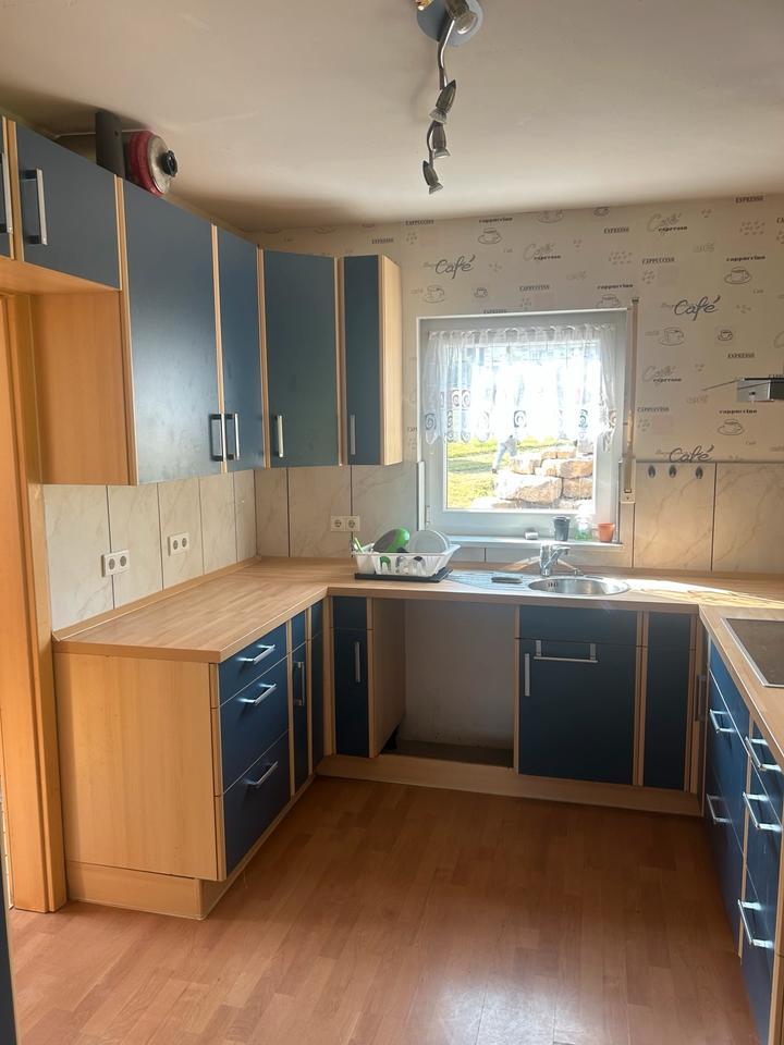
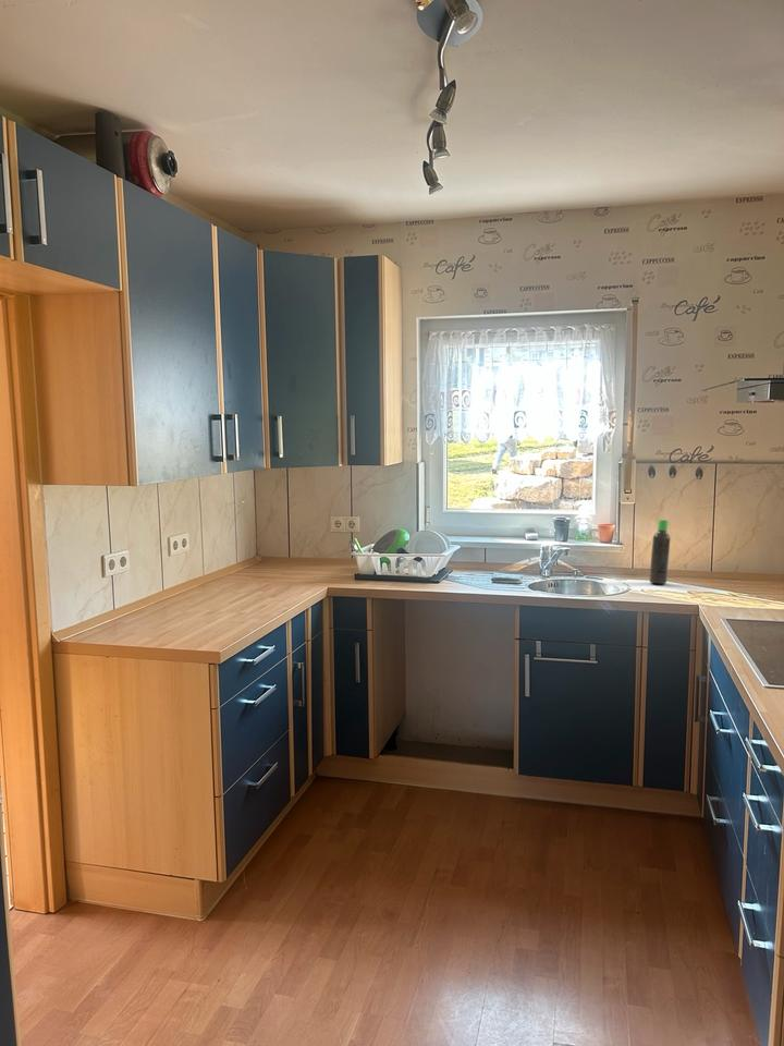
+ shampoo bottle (660, 551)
